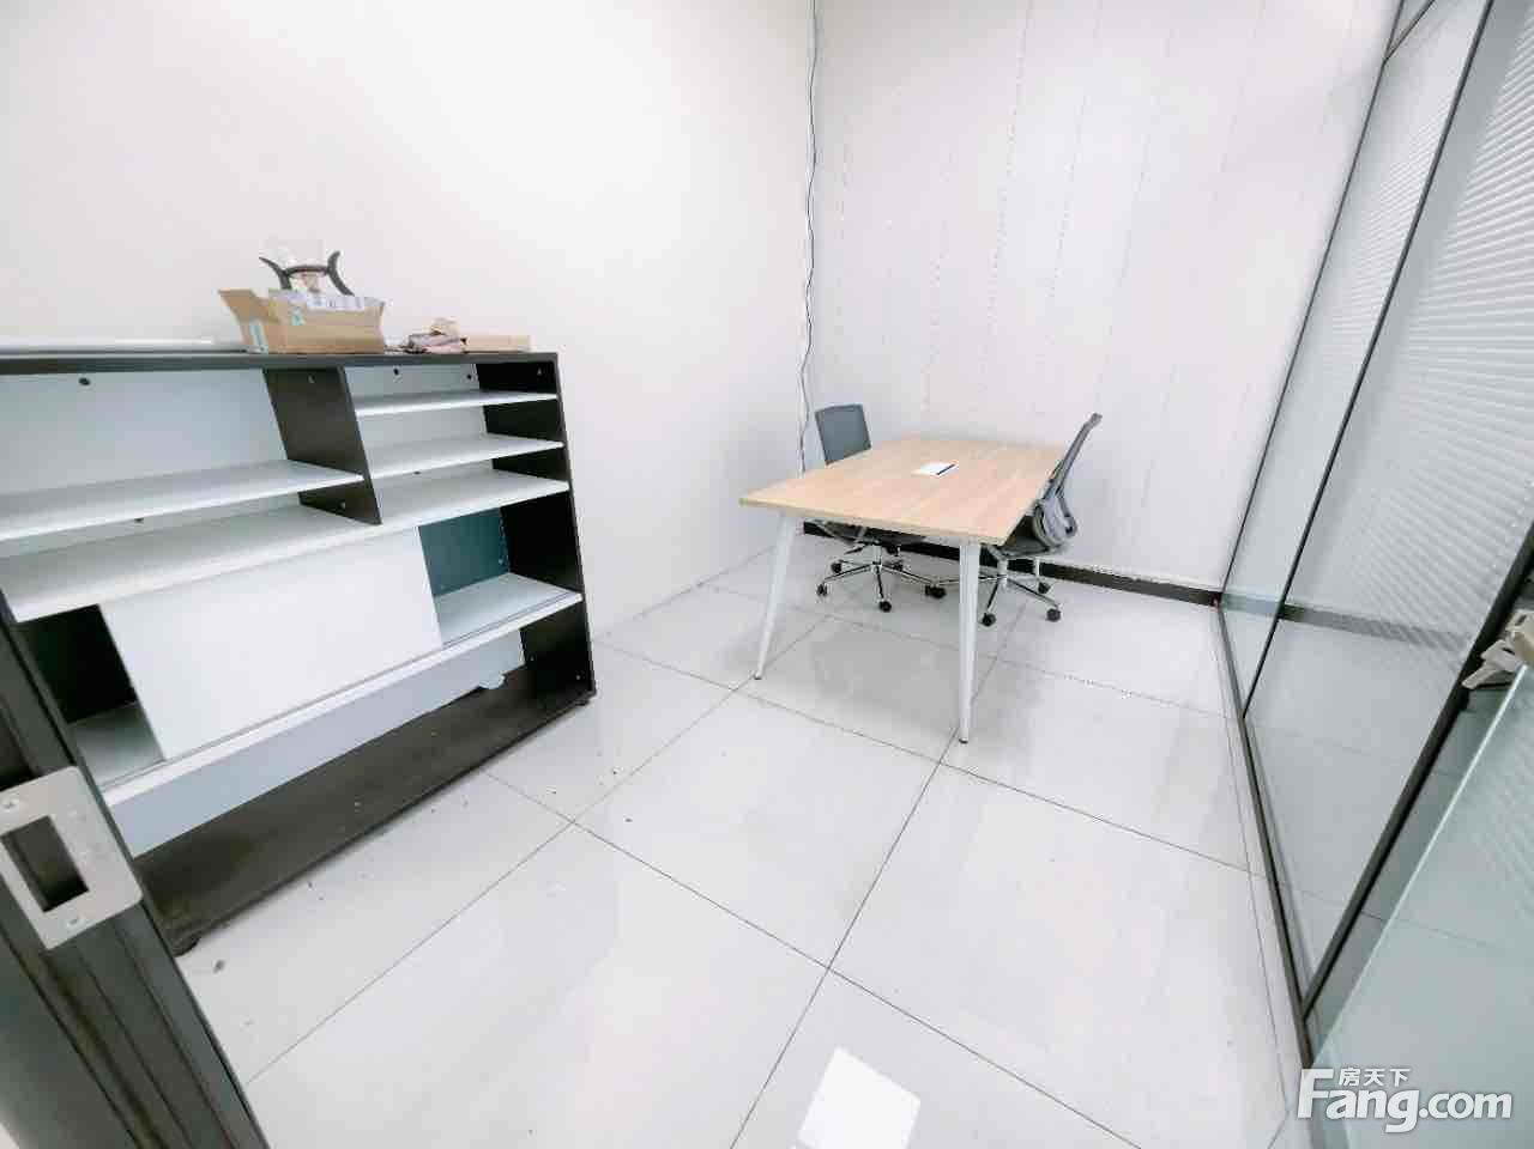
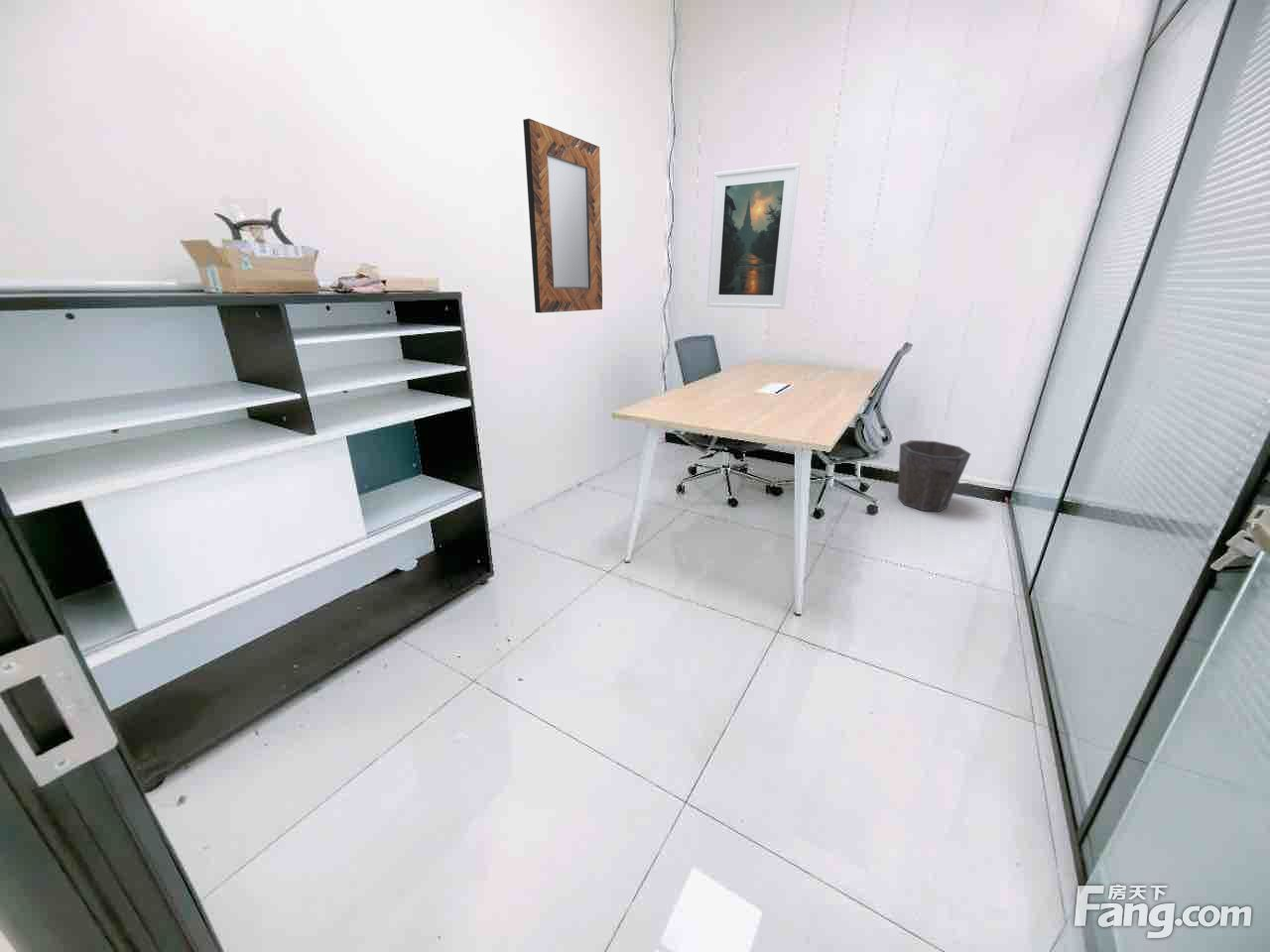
+ waste bin (928, 476)
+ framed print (749, 241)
+ home mirror (569, 227)
